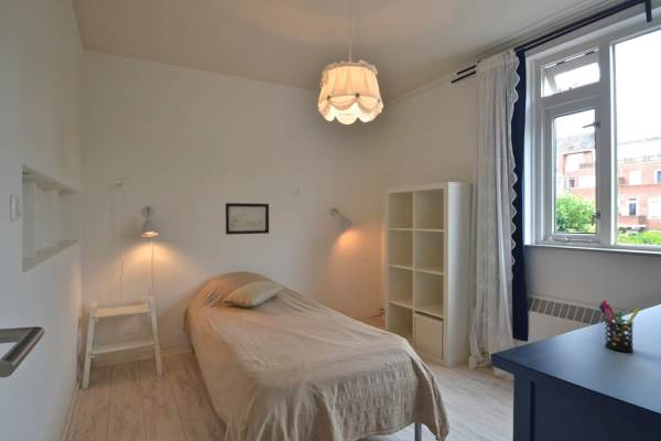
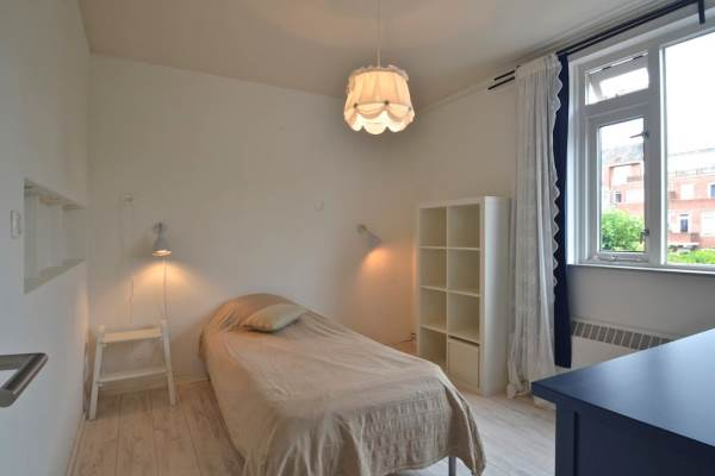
- wall art (248, 218)
- pen holder (617, 324)
